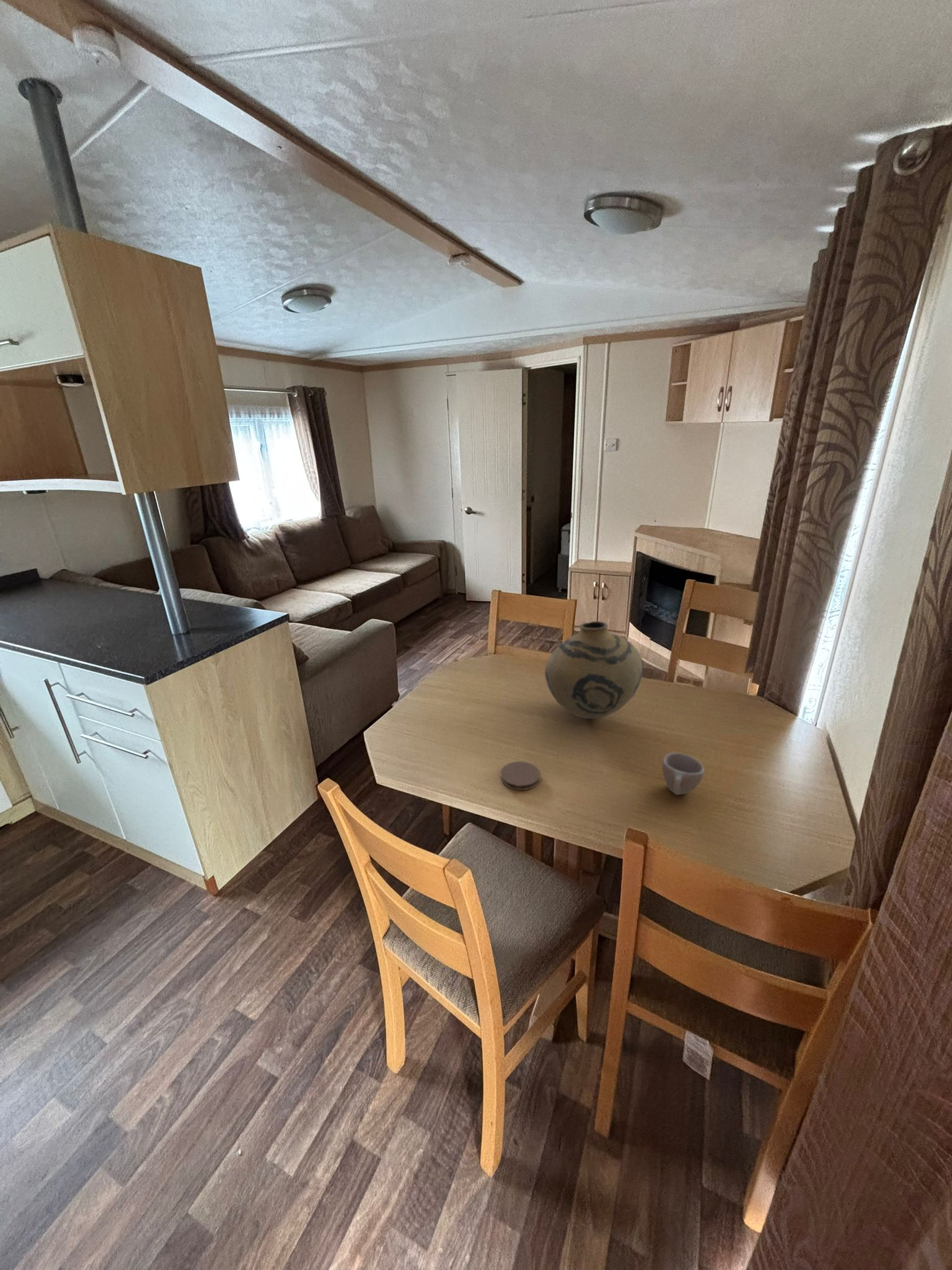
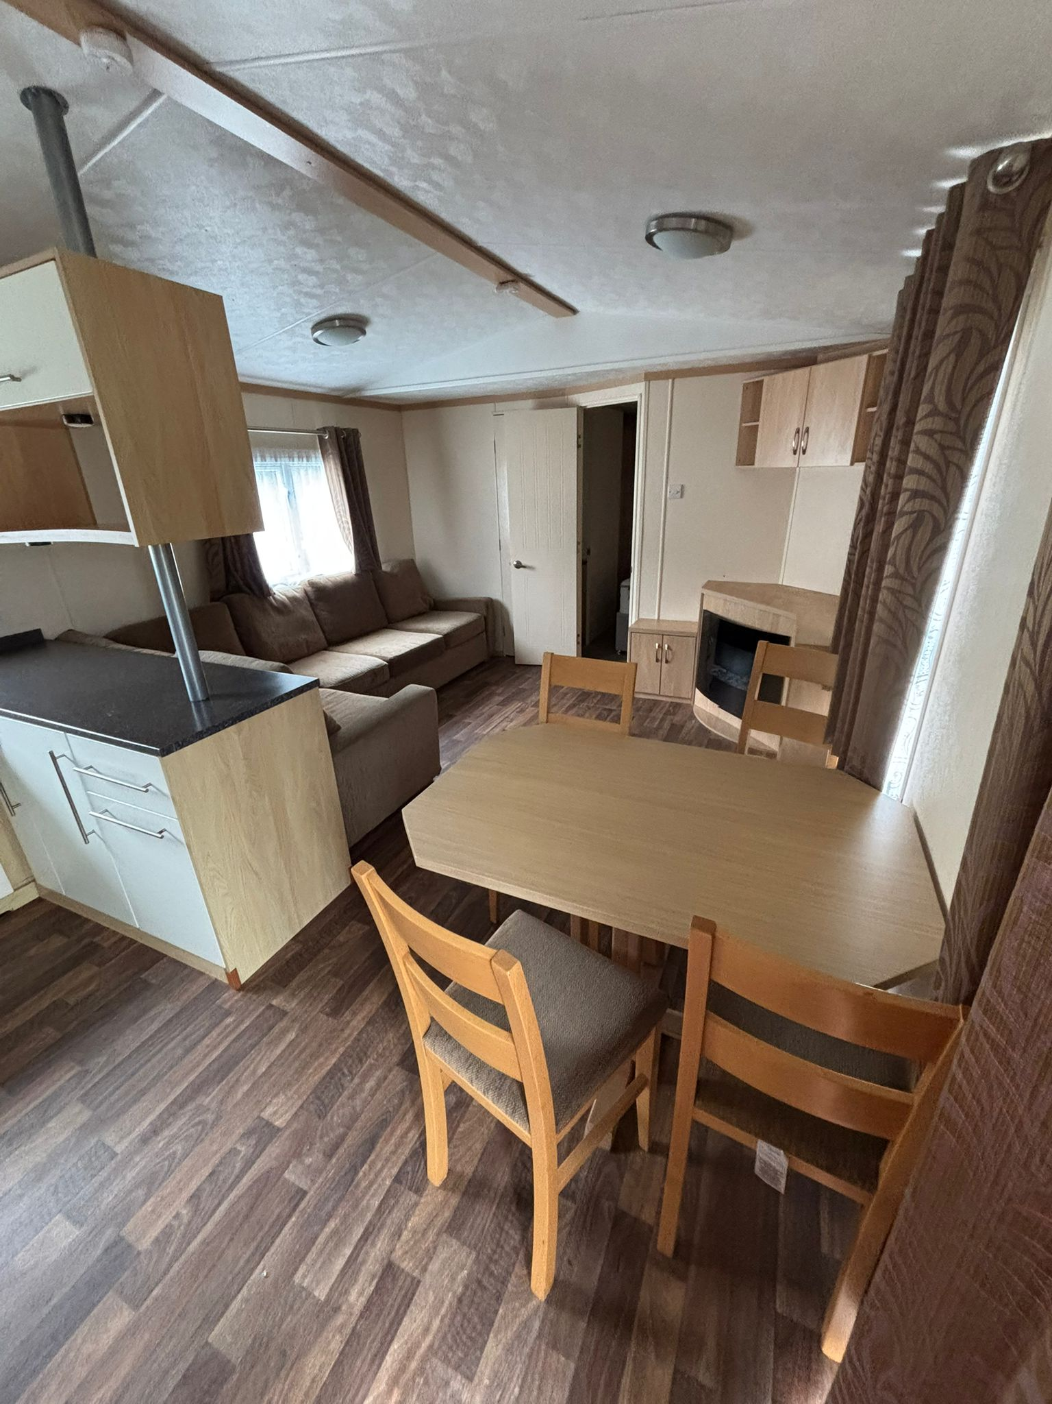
- coaster (520, 775)
- vase (592, 672)
- cup (681, 779)
